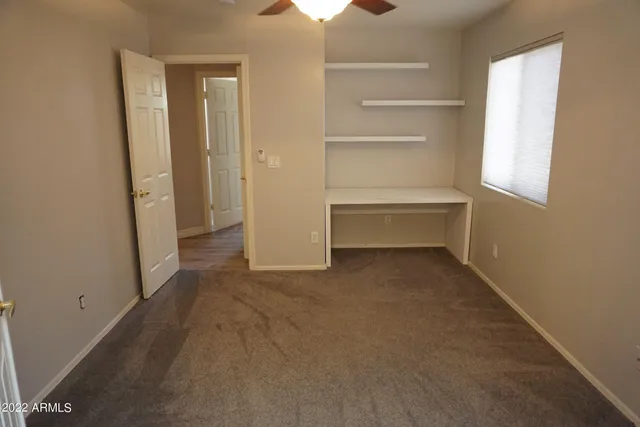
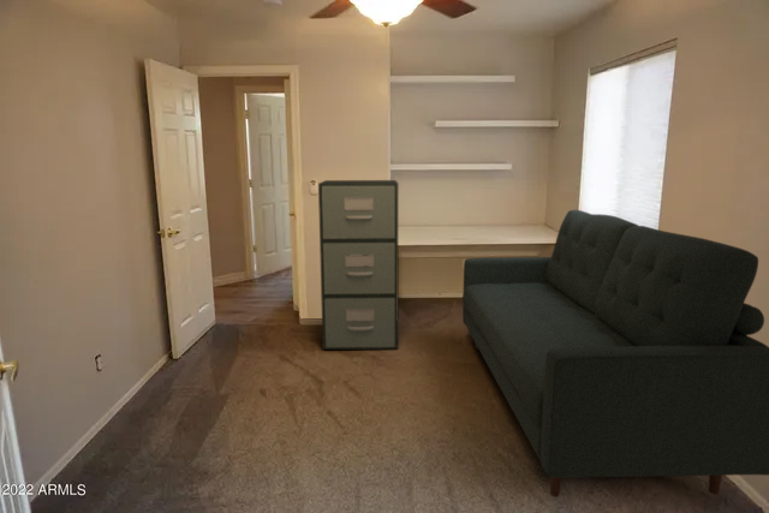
+ sofa (572, 315)
+ filing cabinet (359, 262)
